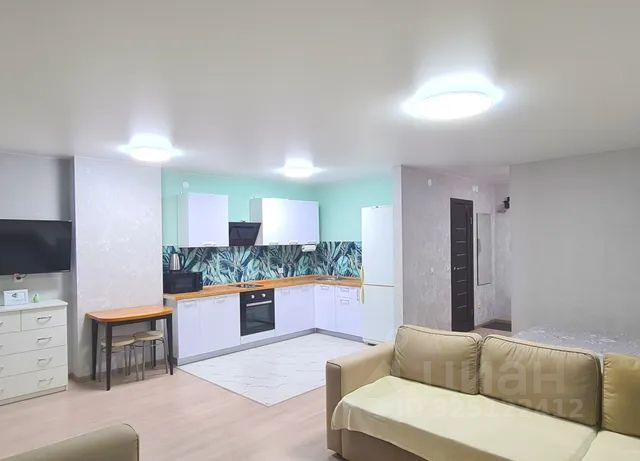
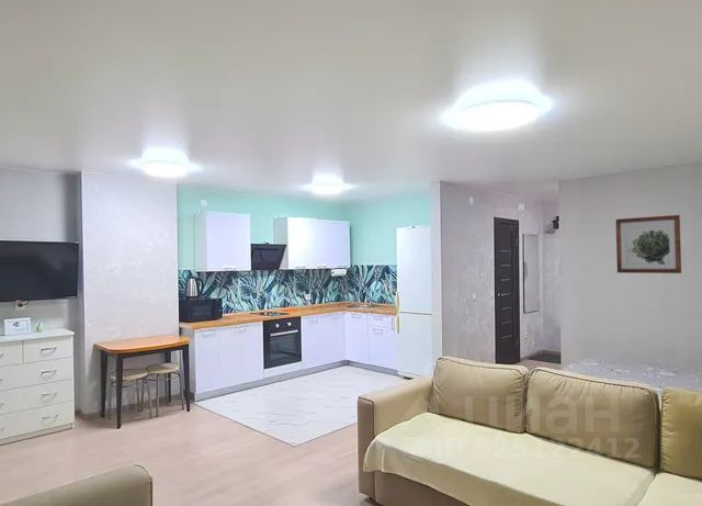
+ wall art (647, 245)
